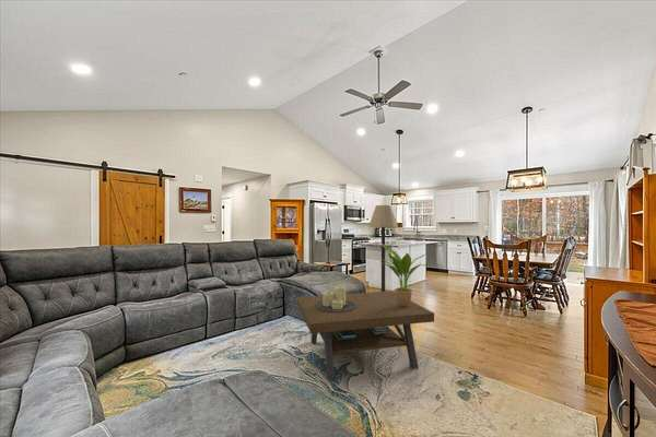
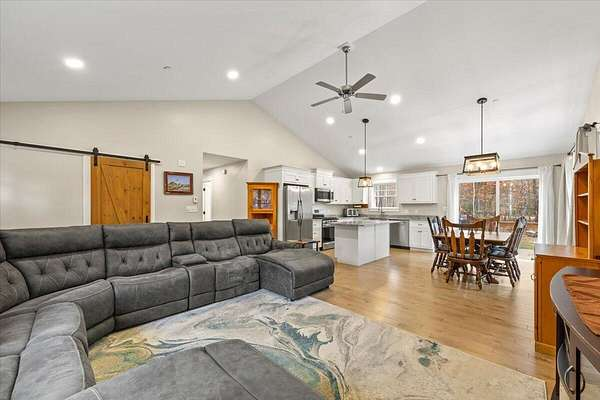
- coffee table (359, 319)
- floor lamp (383, 259)
- potted plant (400, 273)
